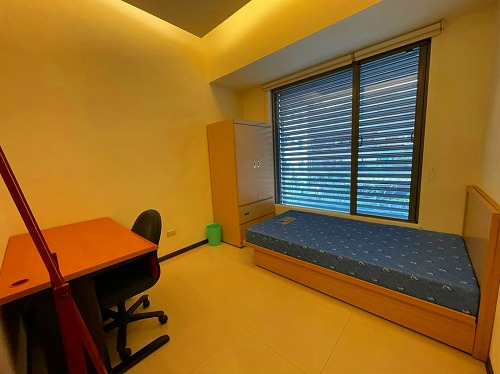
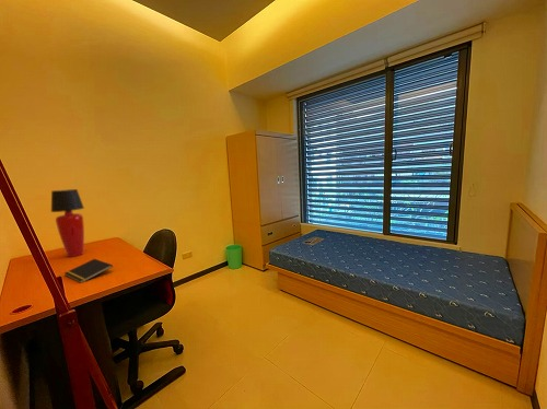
+ notepad (88, 269)
+ table lamp (70, 223)
